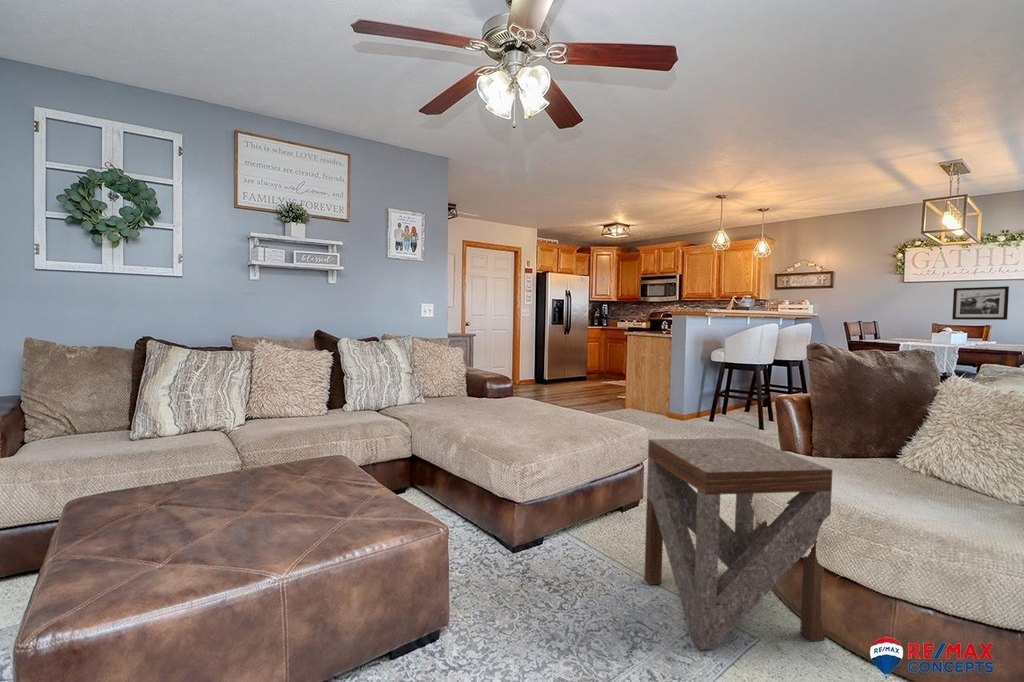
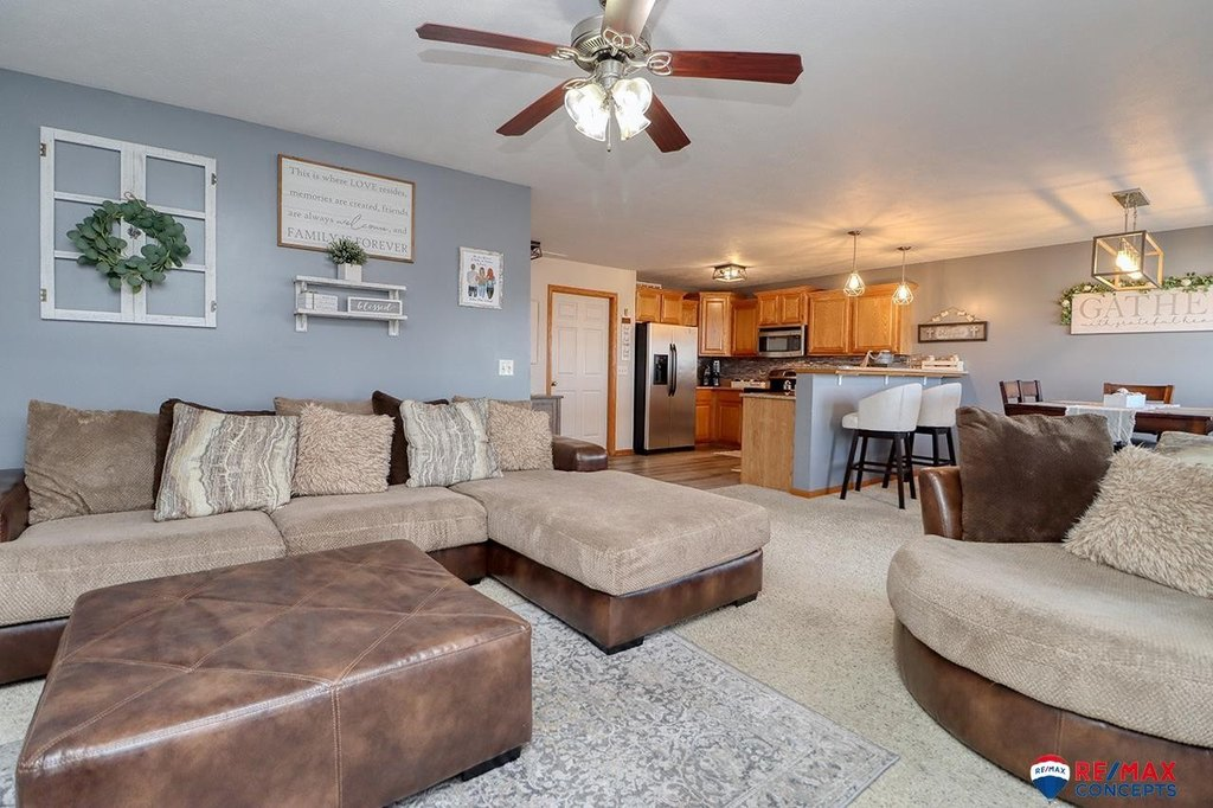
- side table (728, 529)
- picture frame (979, 303)
